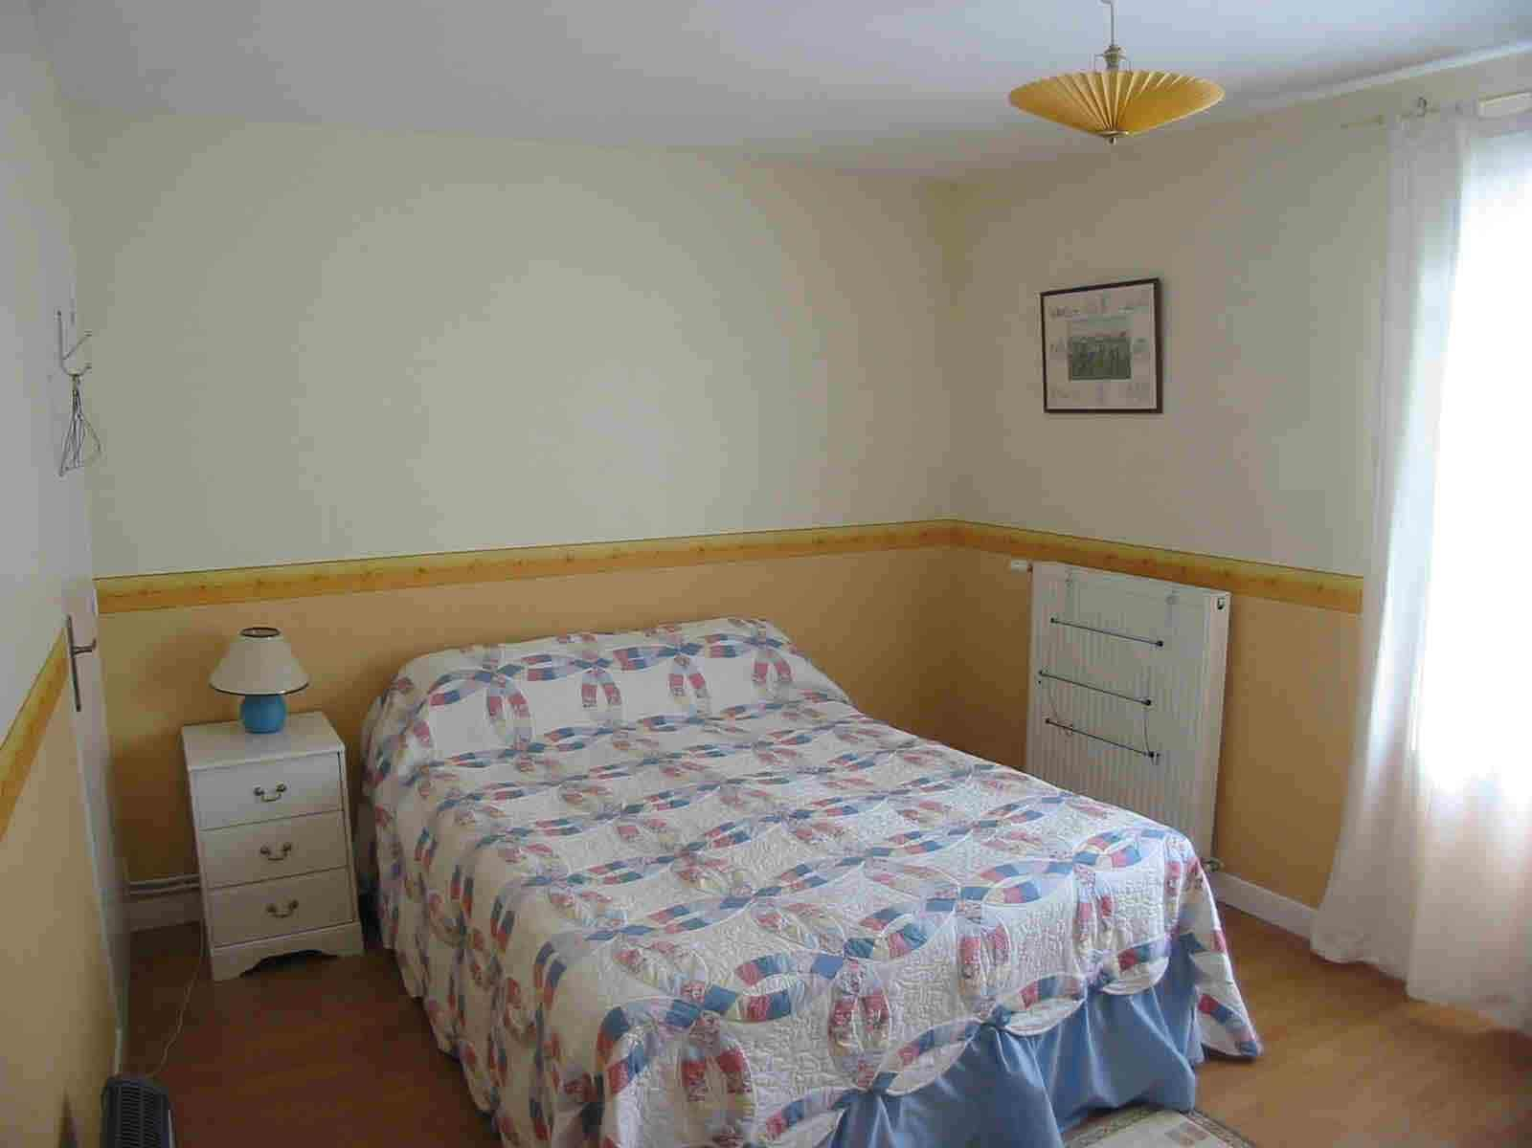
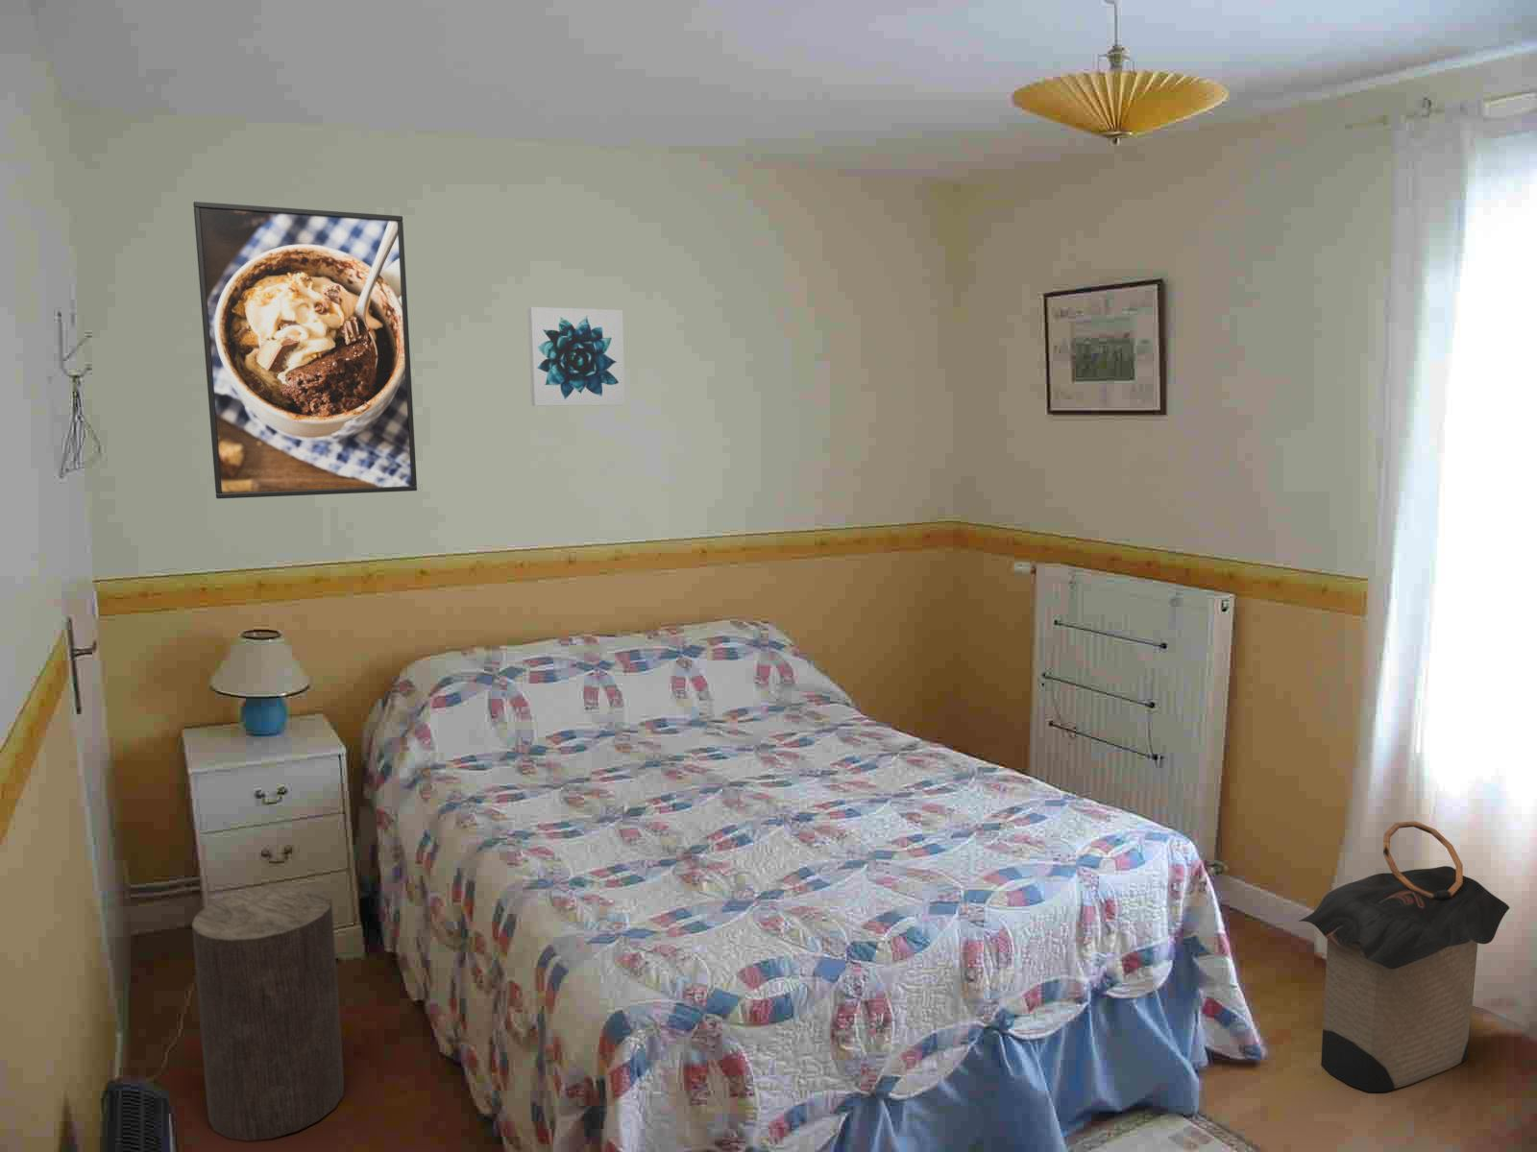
+ wall art (577, 357)
+ laundry hamper (1404, 950)
+ stool (270, 1007)
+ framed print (311, 355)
